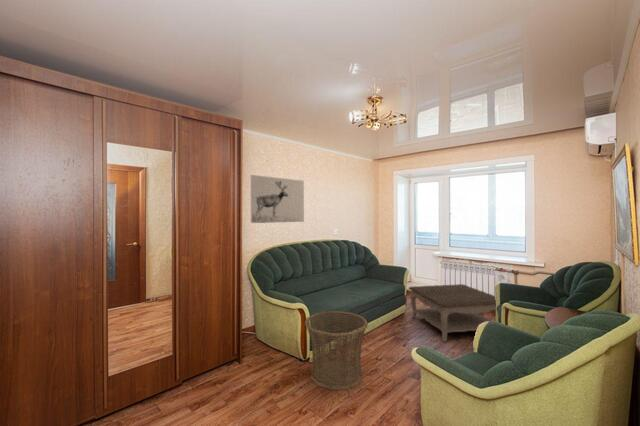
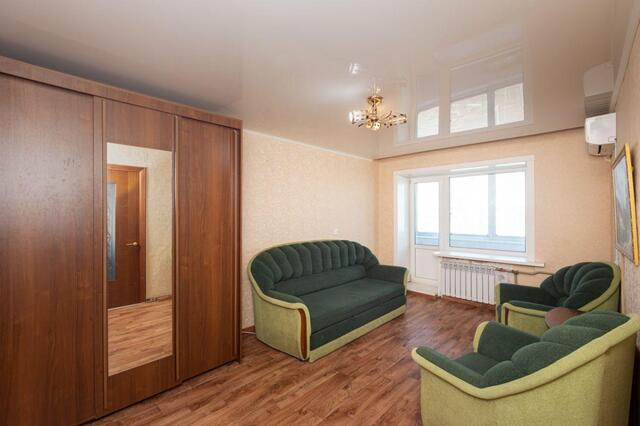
- wall art (279, 200)
- basket (336, 347)
- coffee table (454, 309)
